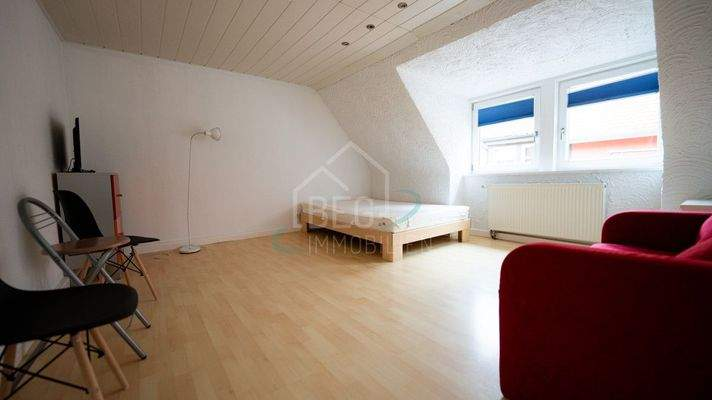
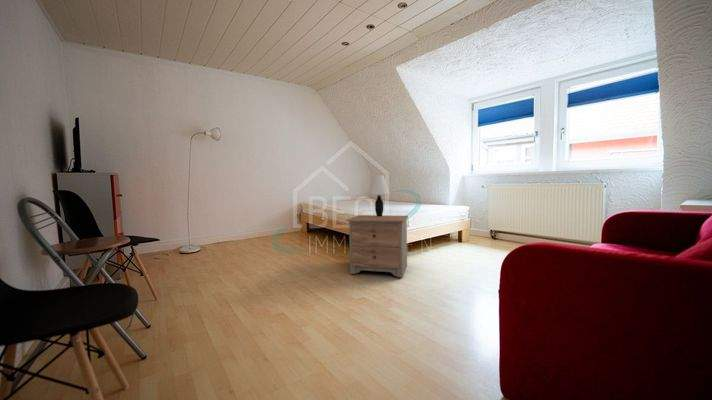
+ nightstand (379, 244)
+ table lamp (379, 195)
